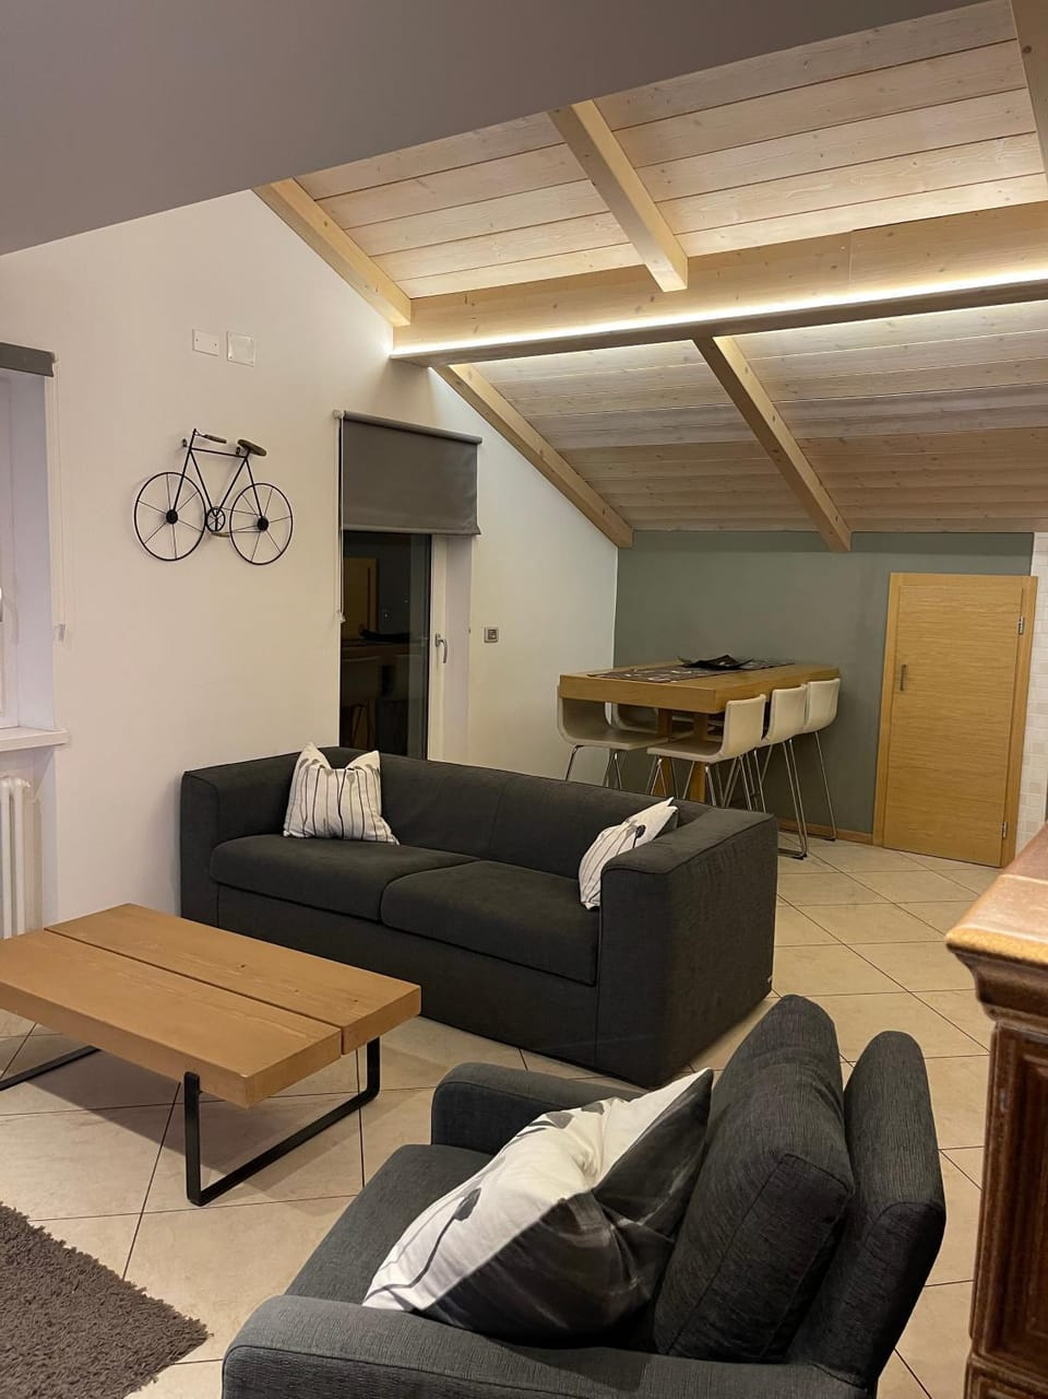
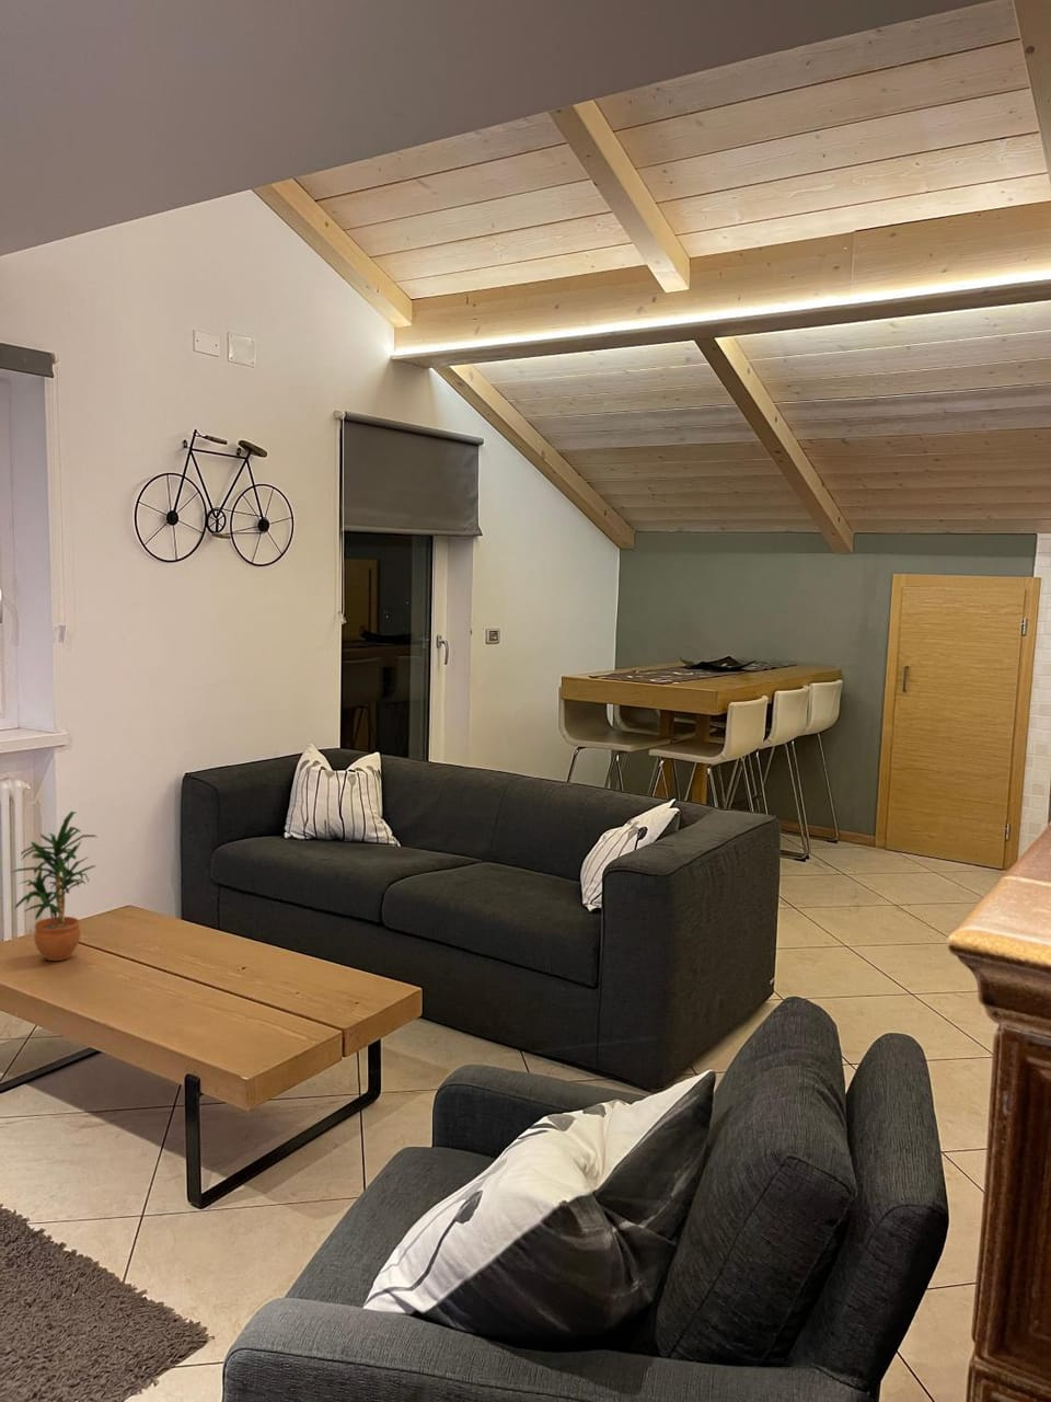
+ potted plant (56, 889)
